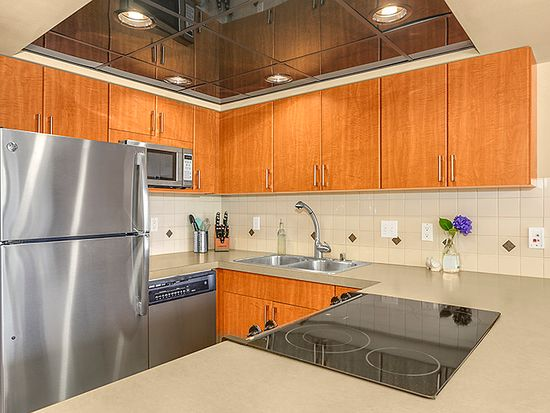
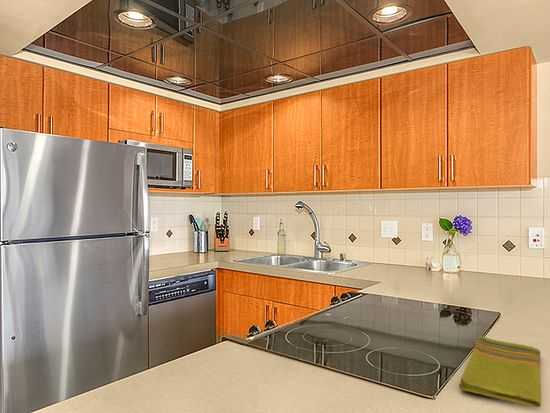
+ dish towel (503, 365)
